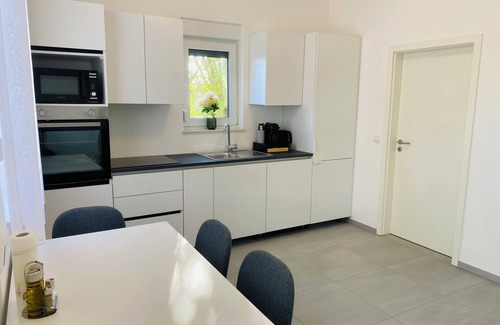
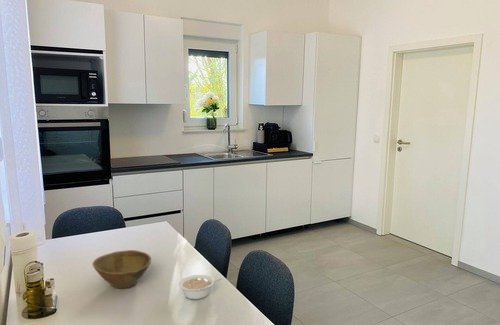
+ legume (198, 286)
+ bowl (123, 272)
